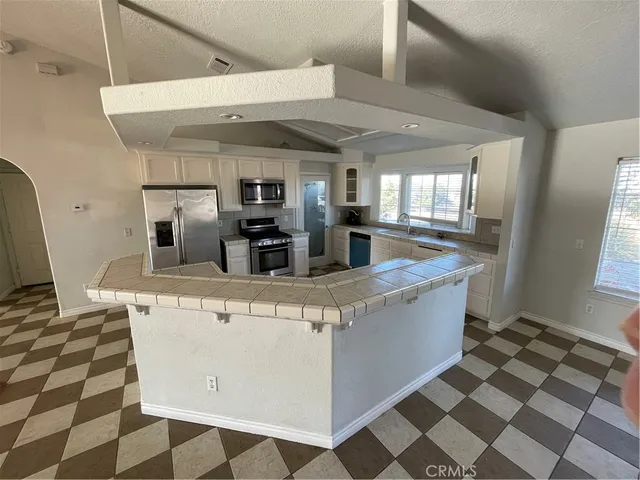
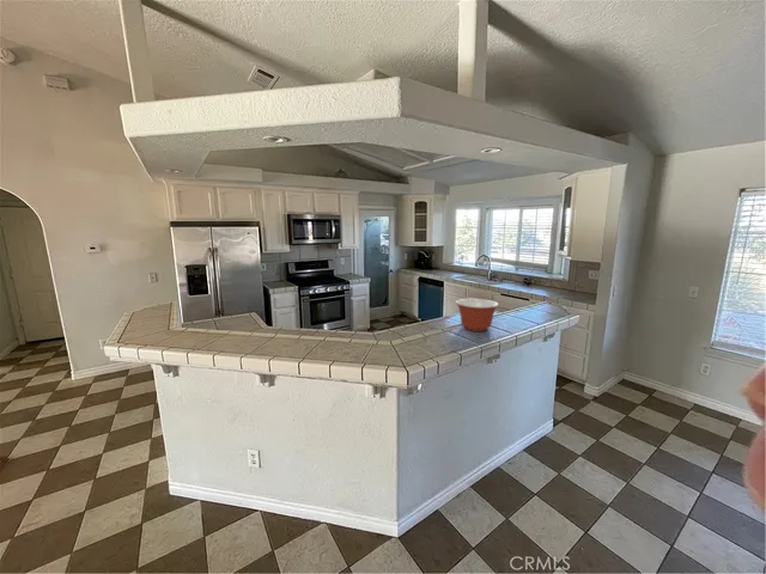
+ mixing bowl (476, 315)
